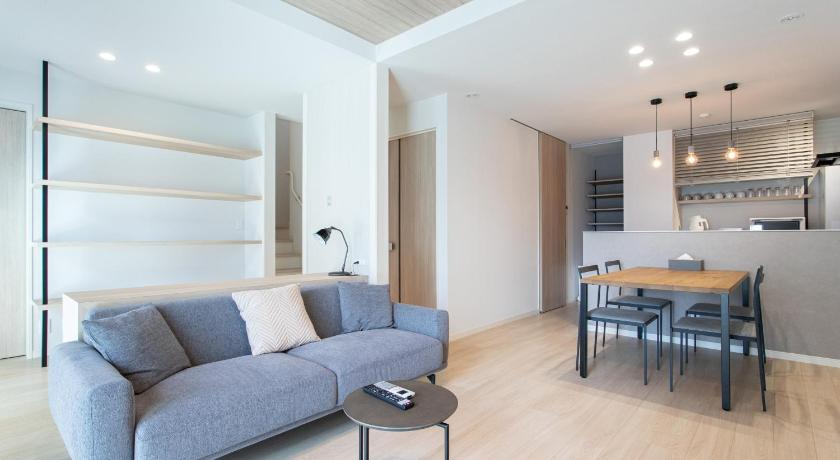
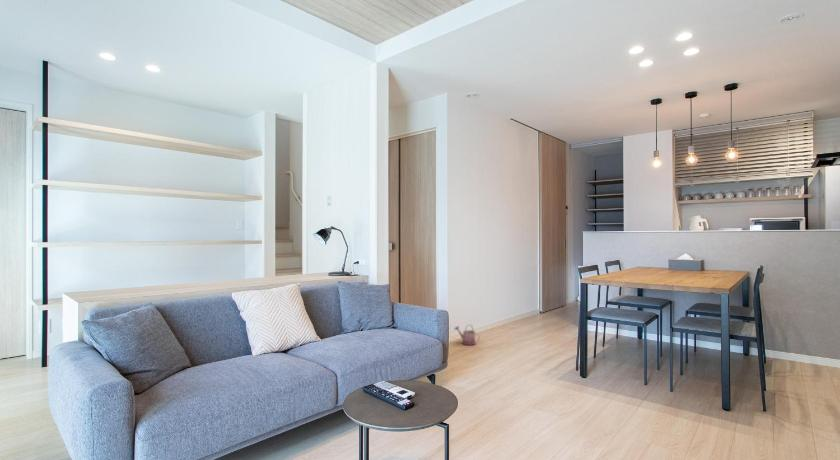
+ watering can (466, 333)
